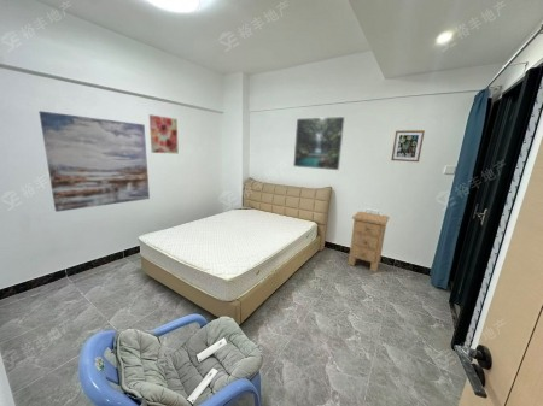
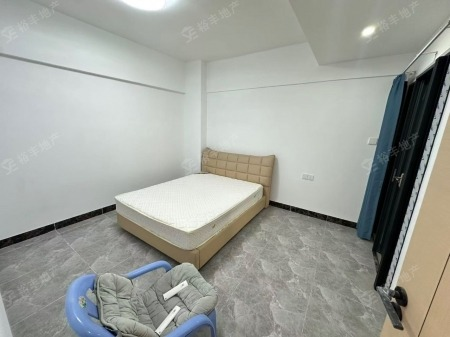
- wall art (407, 146)
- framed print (317, 143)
- wall art (104, 163)
- nightstand (367, 241)
- wall art (164, 135)
